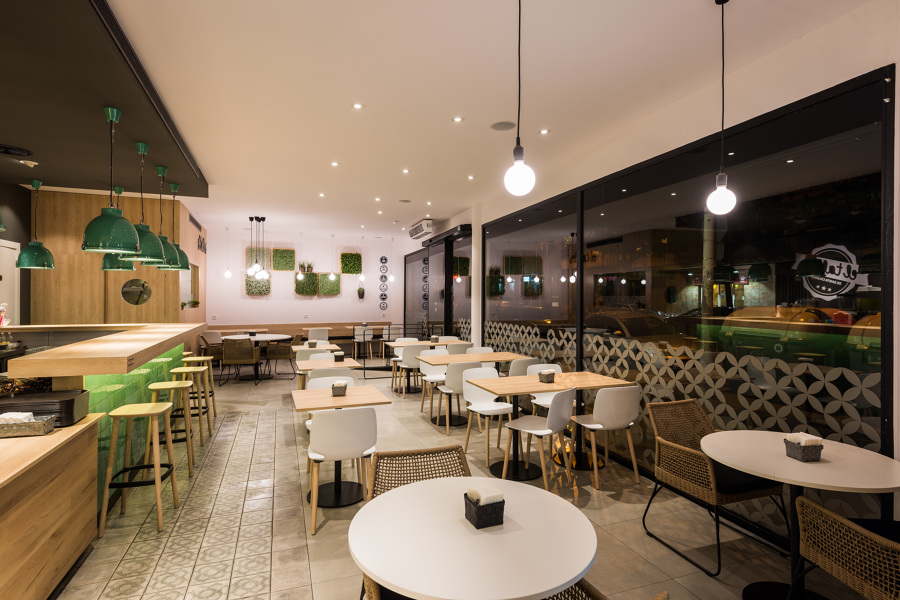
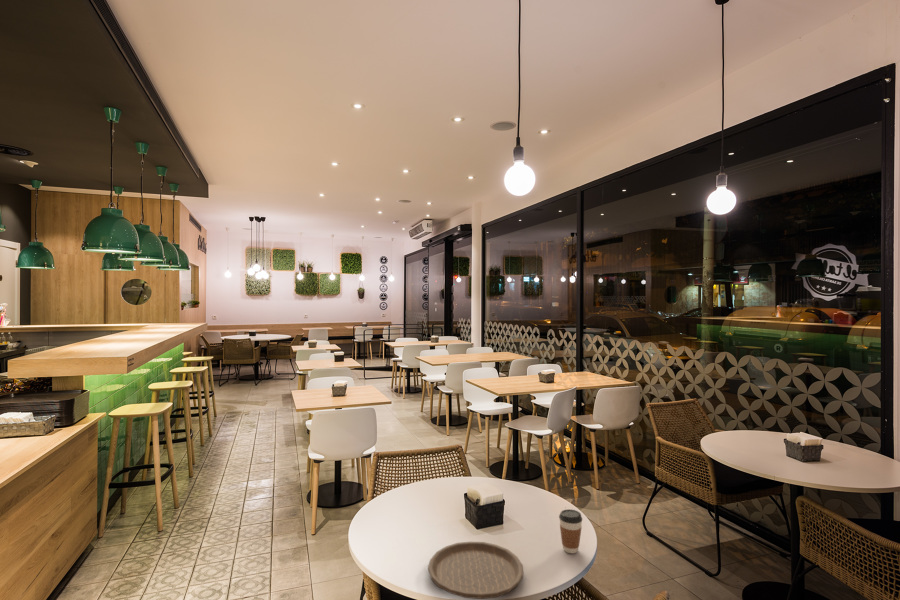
+ coffee cup (570, 531)
+ plate (475, 569)
